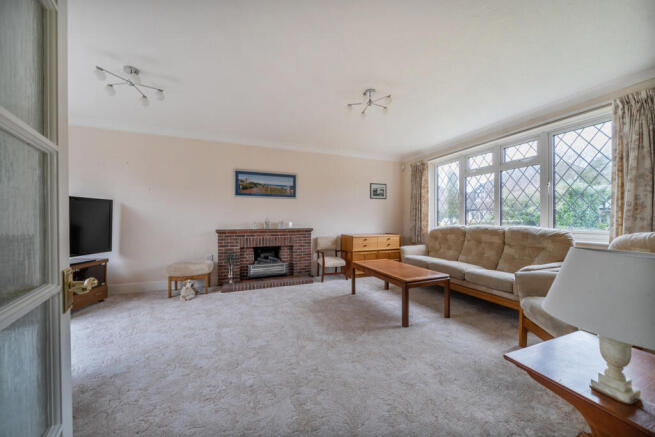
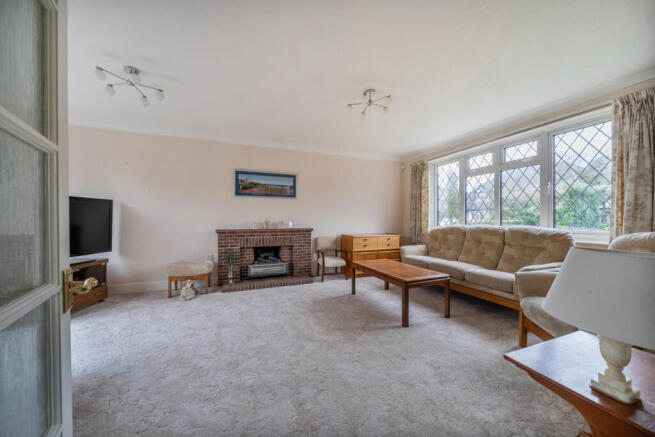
- picture frame (378, 191)
